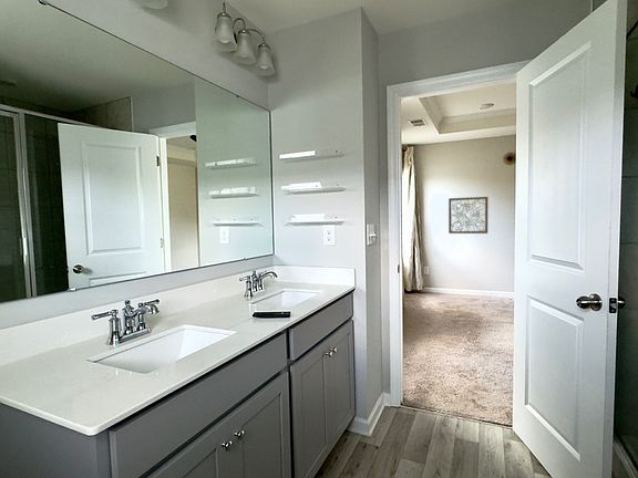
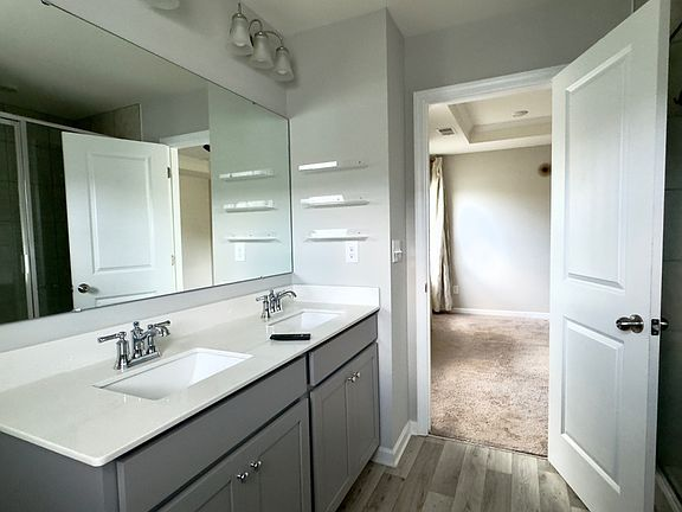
- wall art (465, 215)
